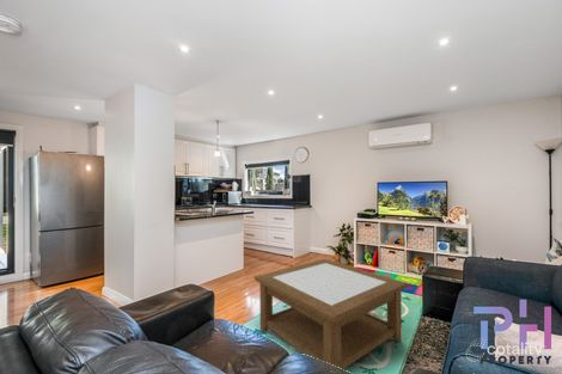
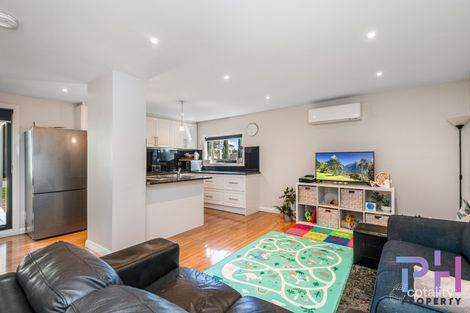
- coffee table (328, 307)
